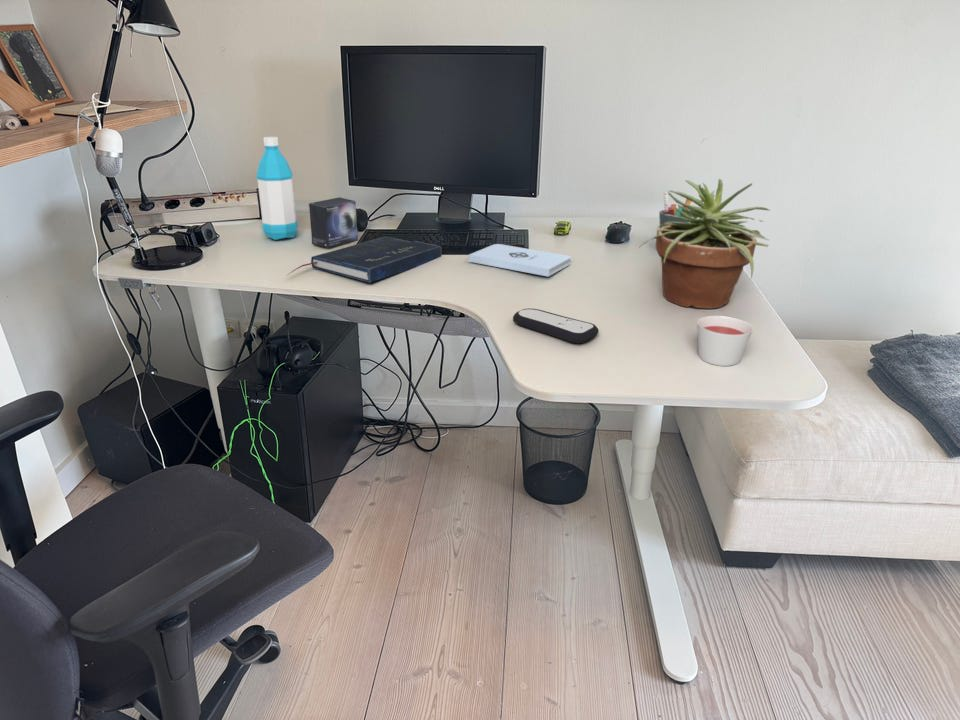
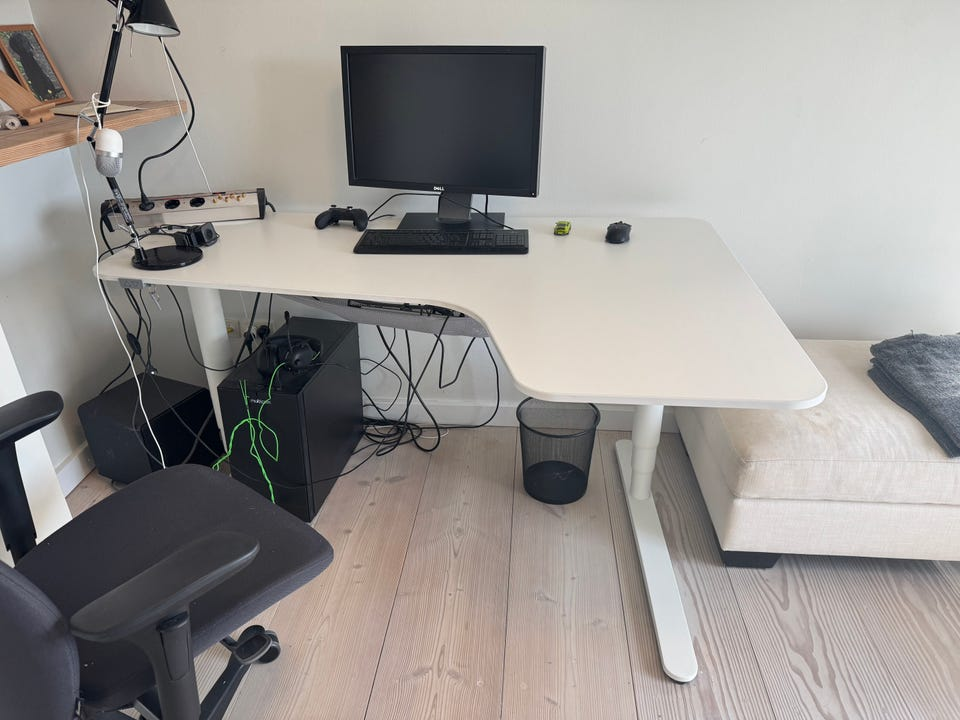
- water bottle (276, 188)
- candle (721, 342)
- remote control (553, 324)
- book (364, 260)
- small box (333, 222)
- pen holder (674, 220)
- potted plant (701, 240)
- notepad (520, 259)
